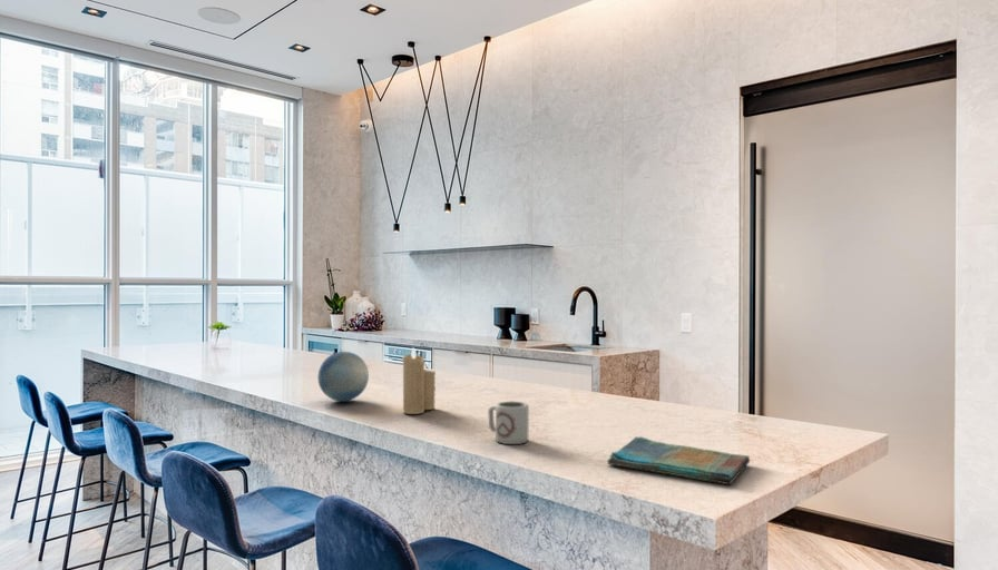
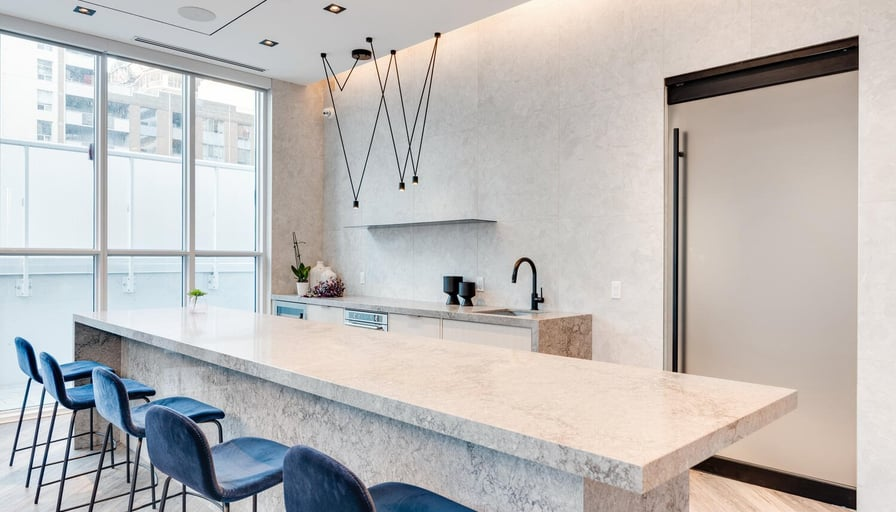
- decorative ball (343, 375)
- candle (419, 377)
- cup (507, 421)
- dish towel (678, 458)
